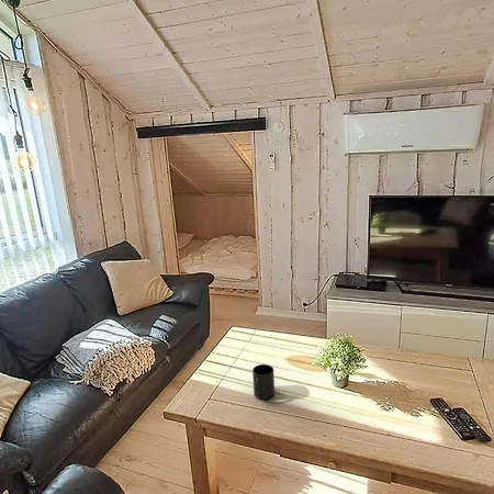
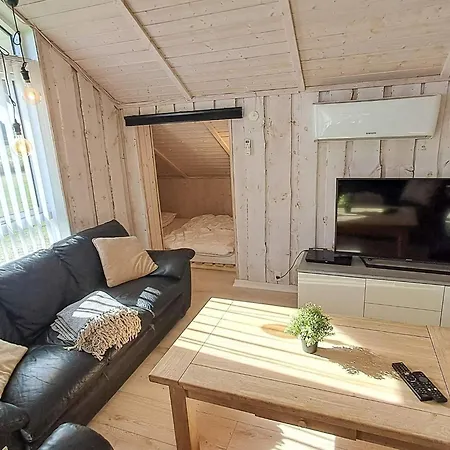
- mug (261, 383)
